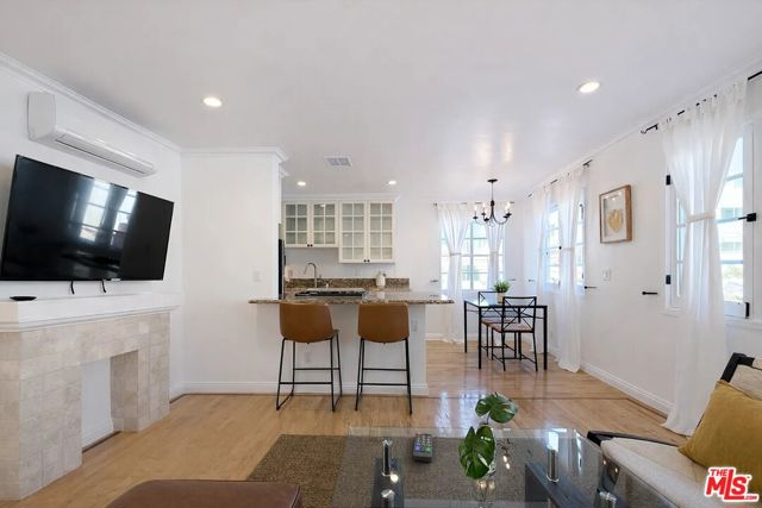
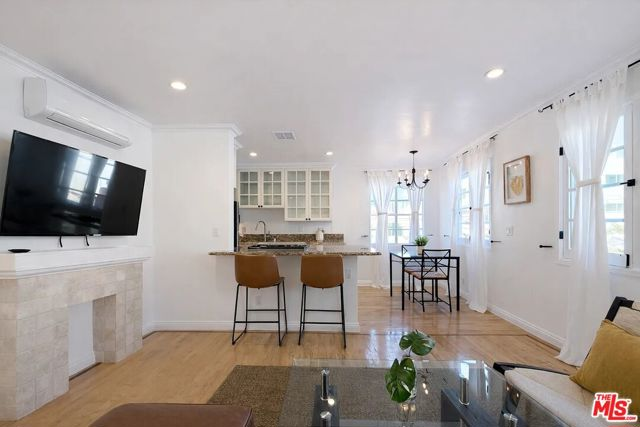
- remote control (423, 445)
